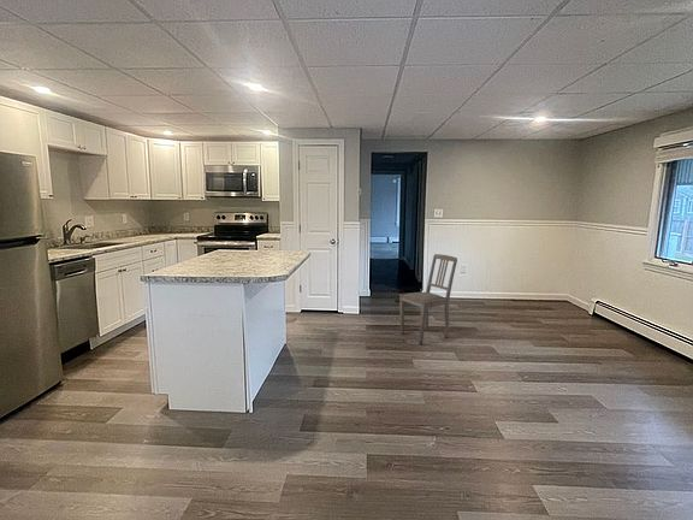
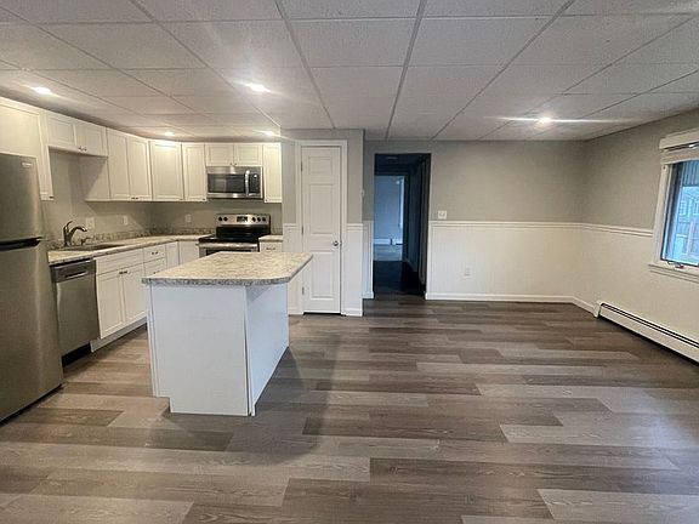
- dining chair (426, 296)
